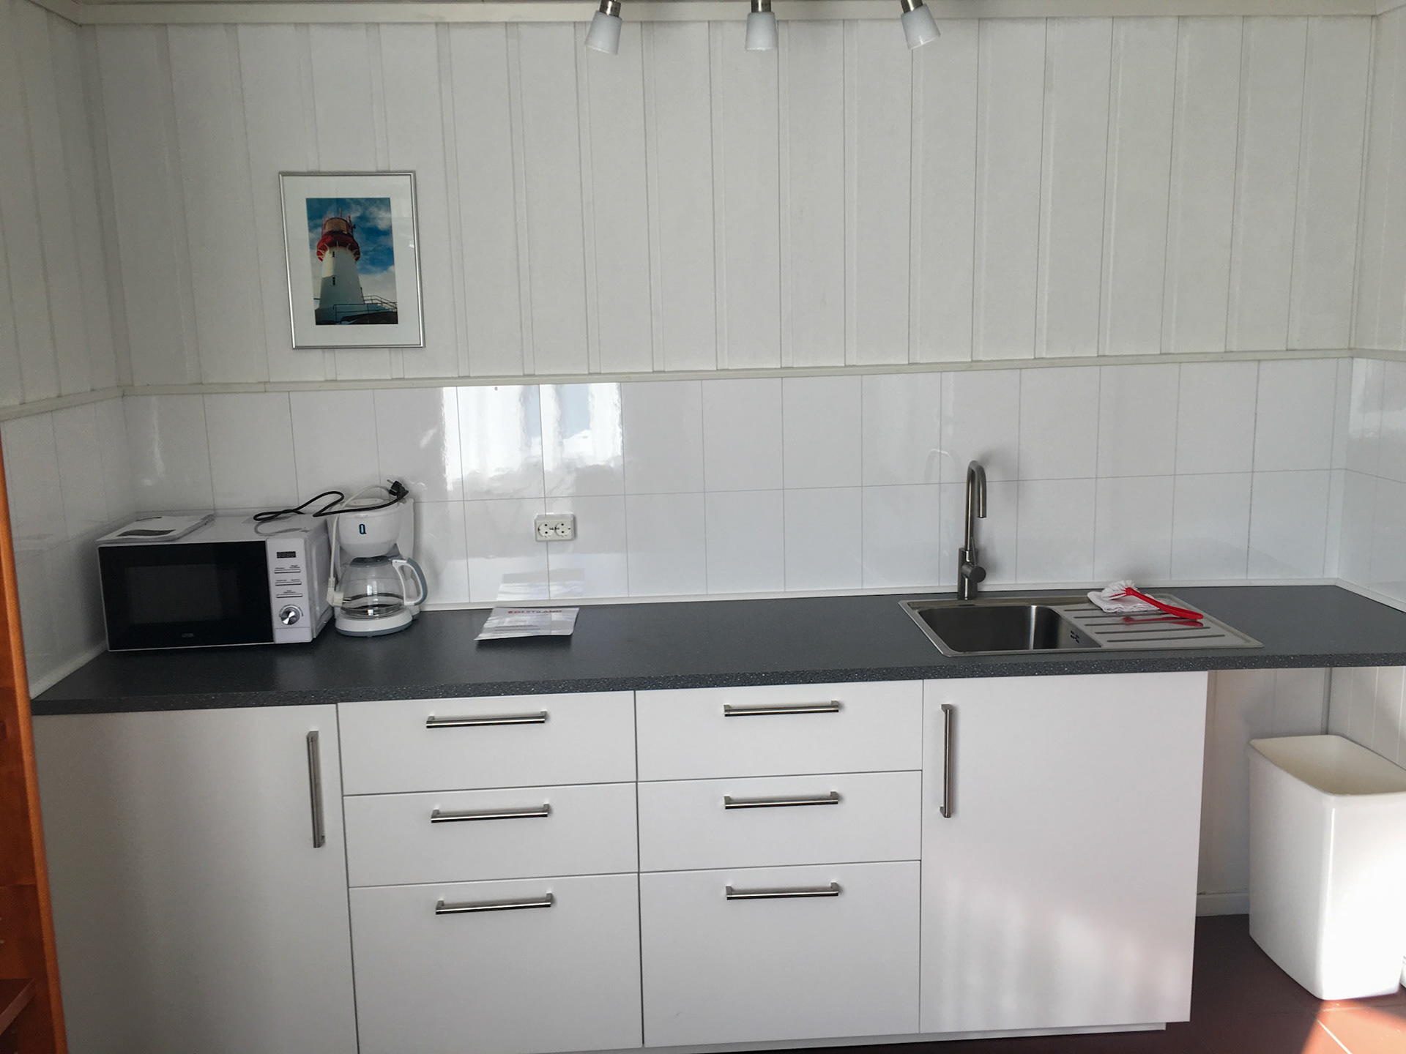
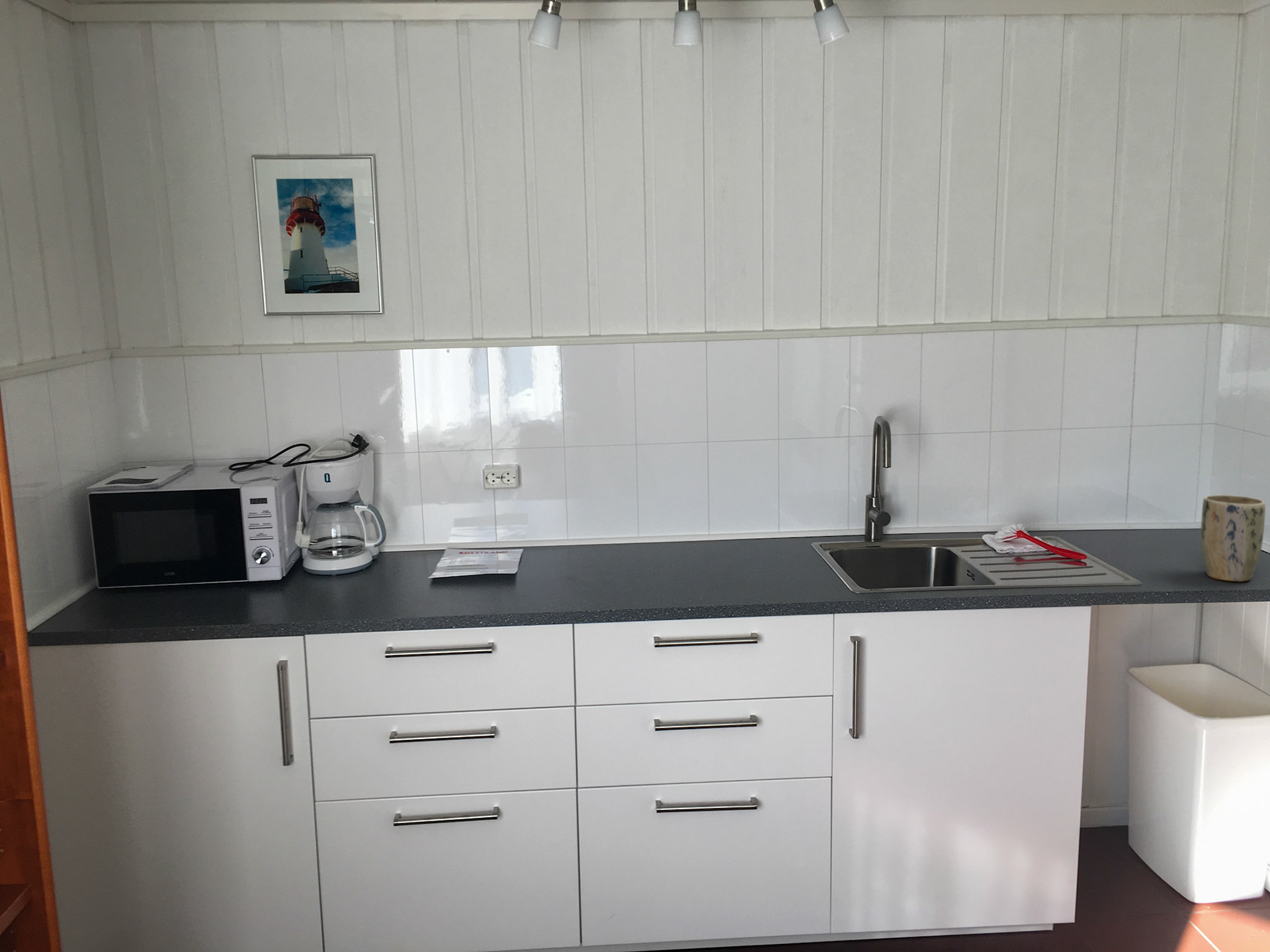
+ plant pot (1231, 538)
